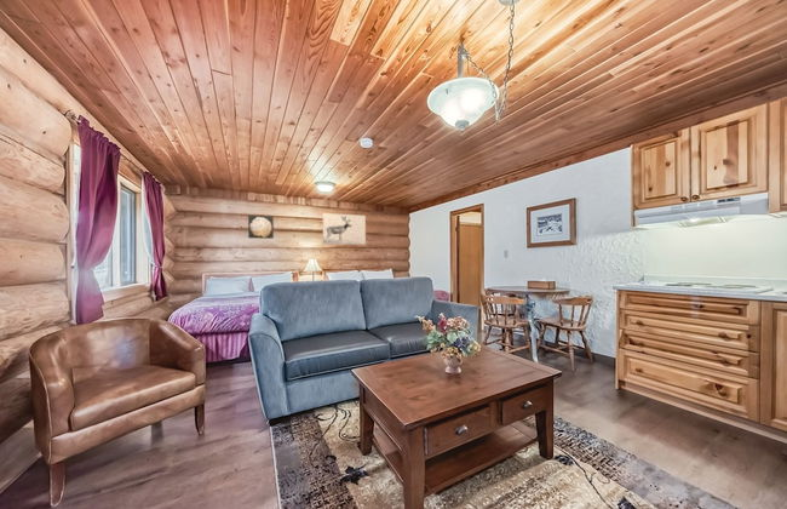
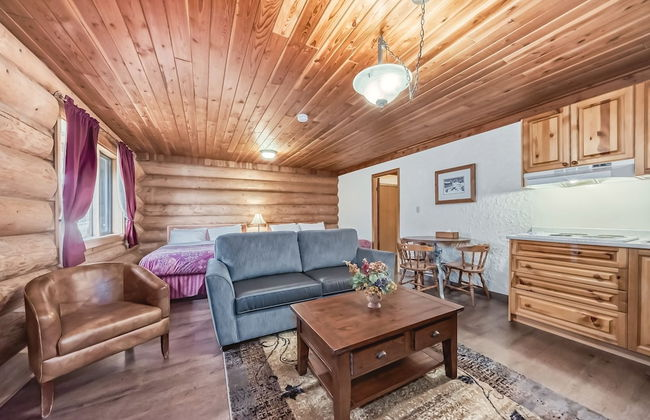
- wall art (260, 227)
- wall art (344, 229)
